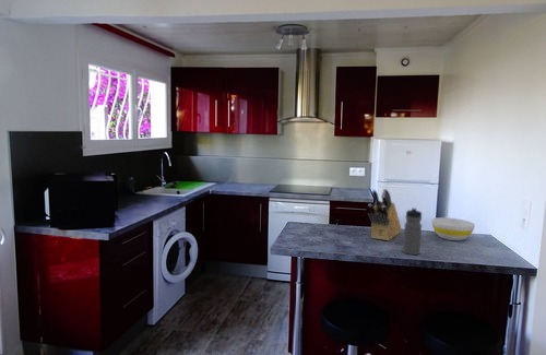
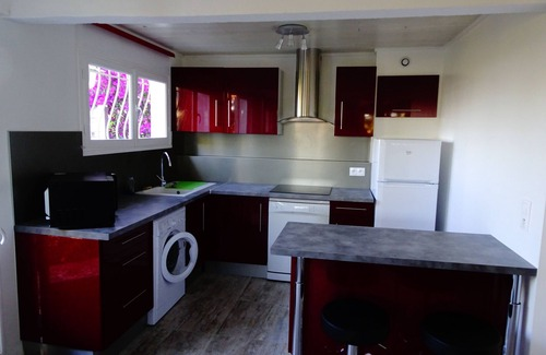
- water bottle (412, 229)
- knife block (384, 212)
- bowl (452, 229)
